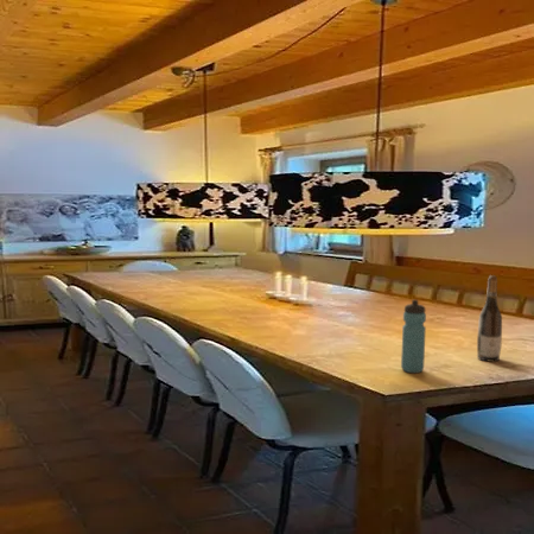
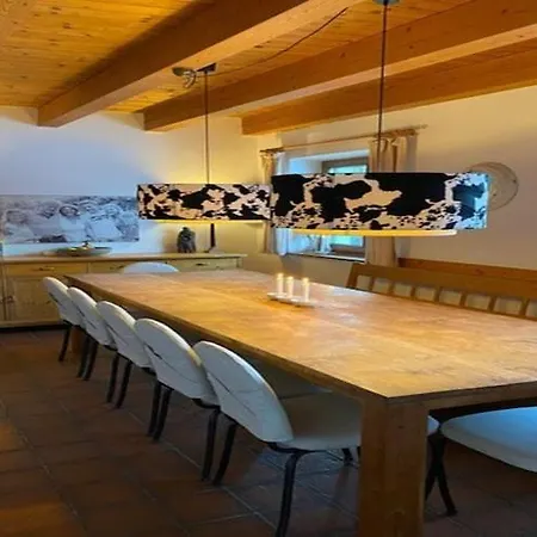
- water bottle (413, 335)
- wine bottle (490, 317)
